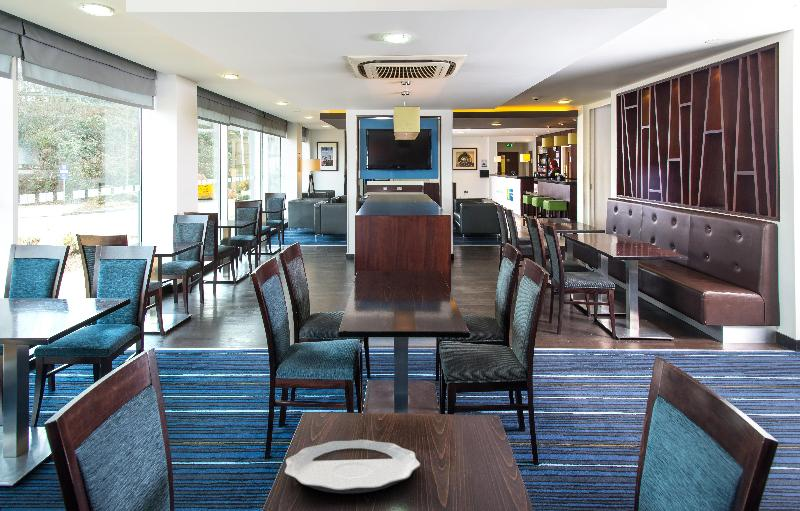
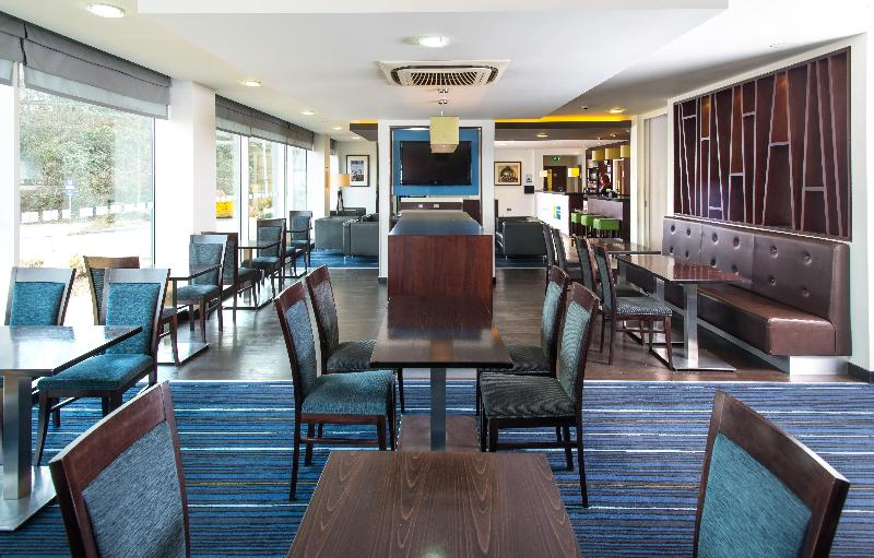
- plate (352, 466)
